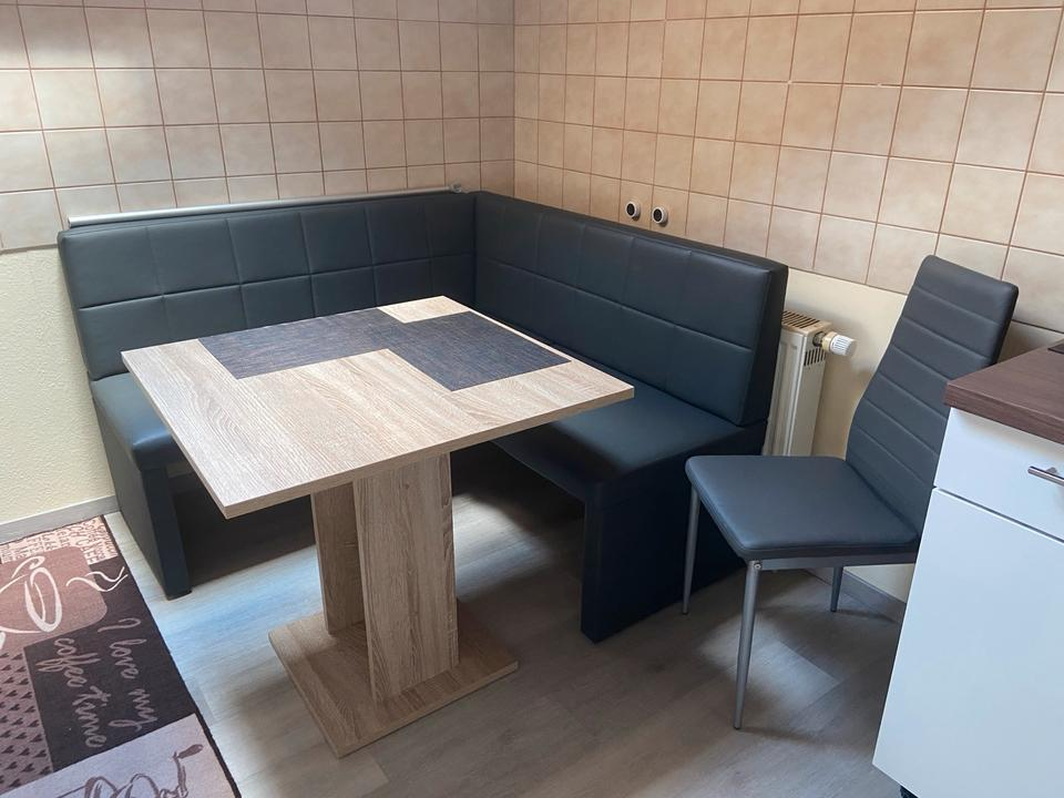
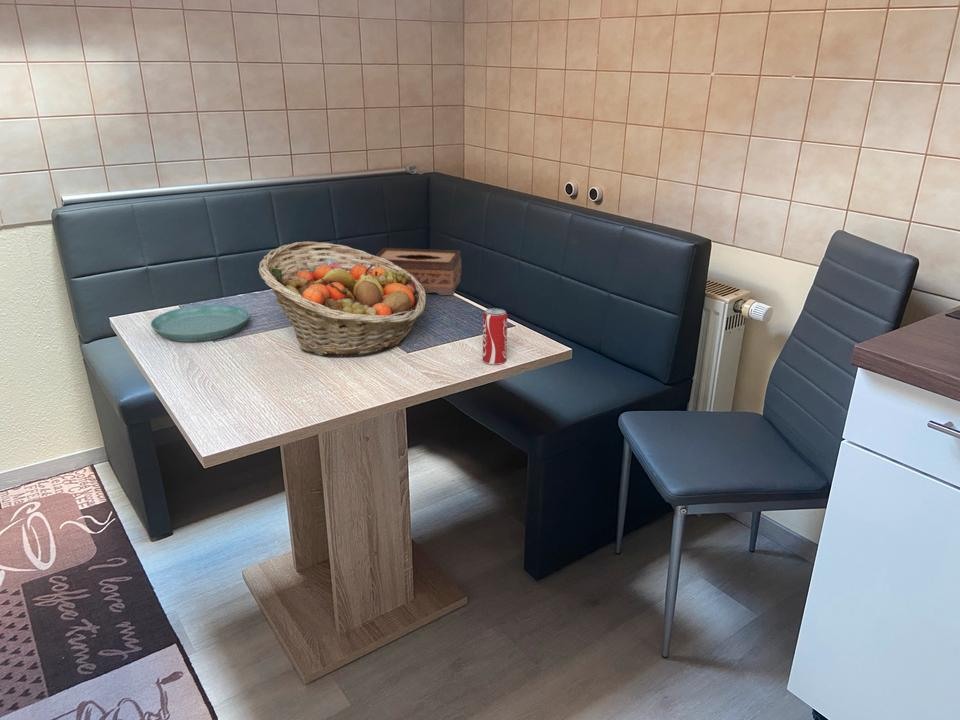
+ beverage can (494, 336)
+ saucer (201, 323)
+ fruit basket (347, 294)
+ tissue box (417, 270)
